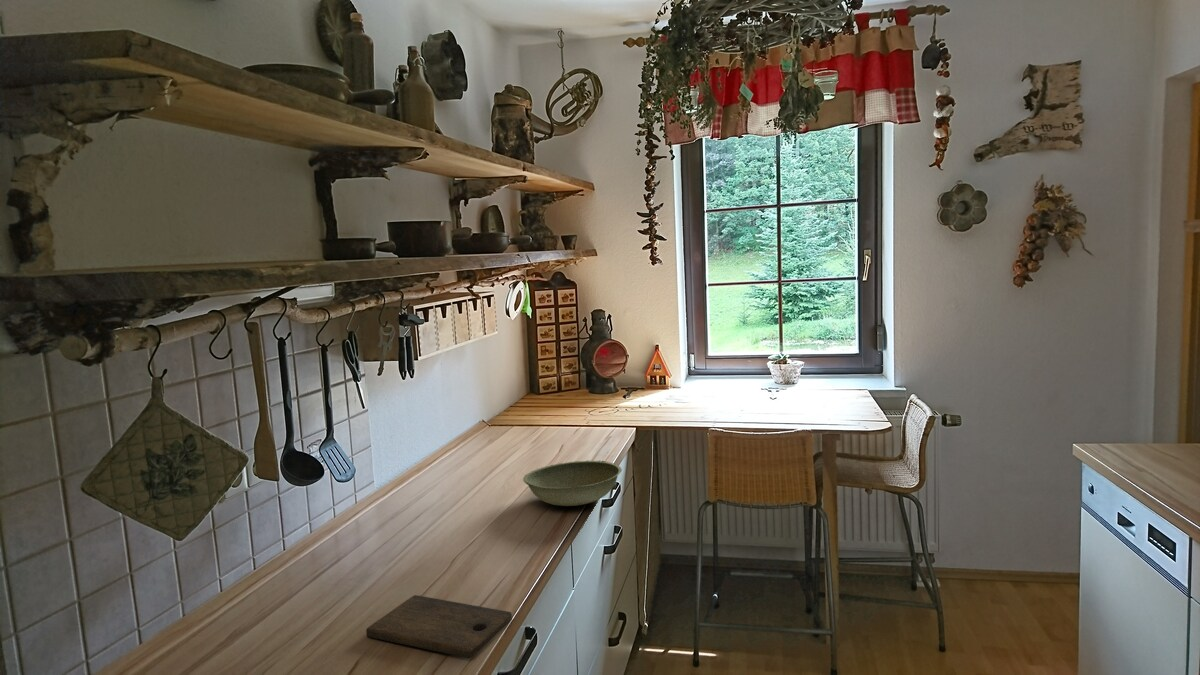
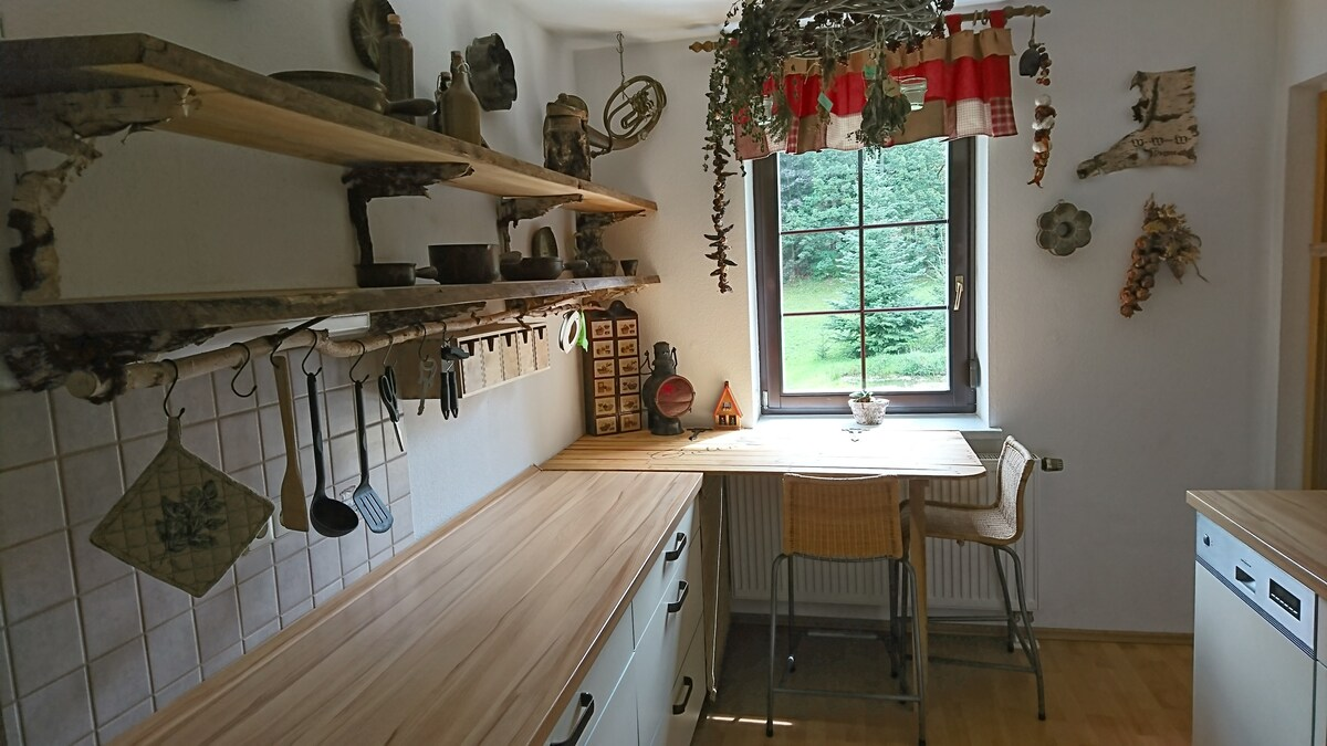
- bowl (572, 485)
- cutting board (440, 624)
